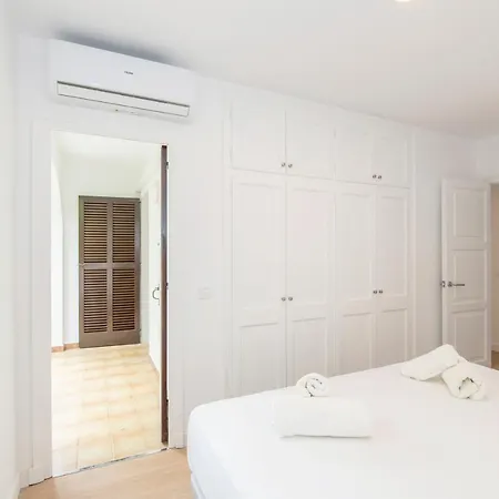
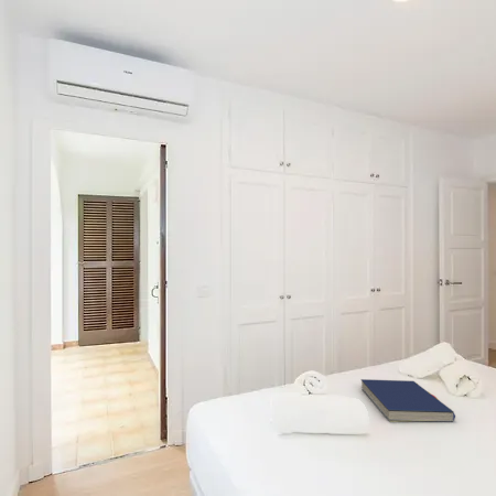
+ book (405, 398)
